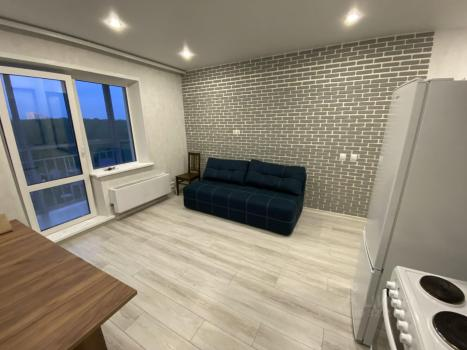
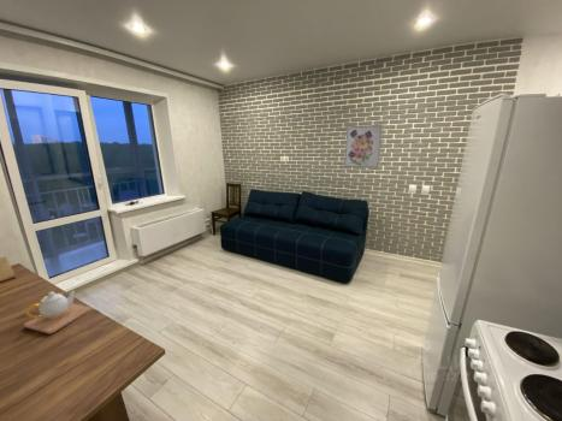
+ teapot (55, 304)
+ wall art (362, 147)
